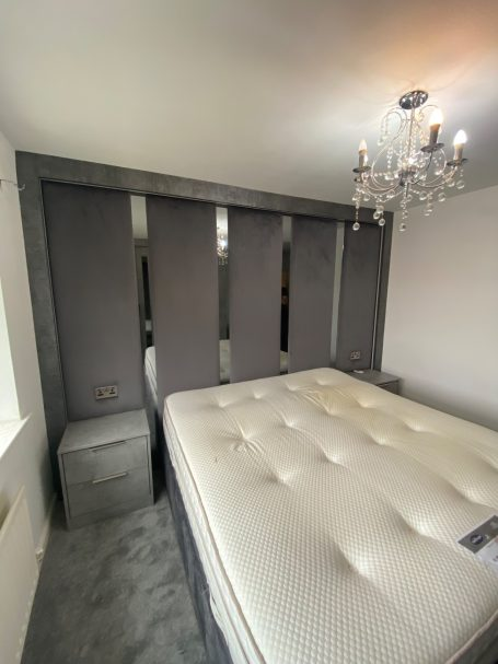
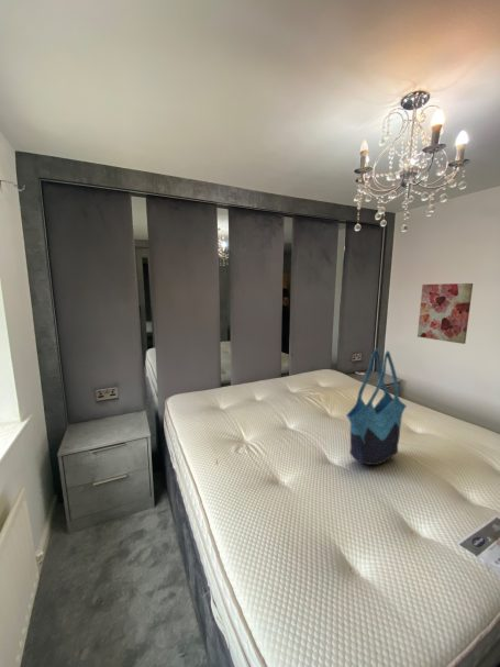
+ tote bag (377, 407)
+ wall art (442, 312)
